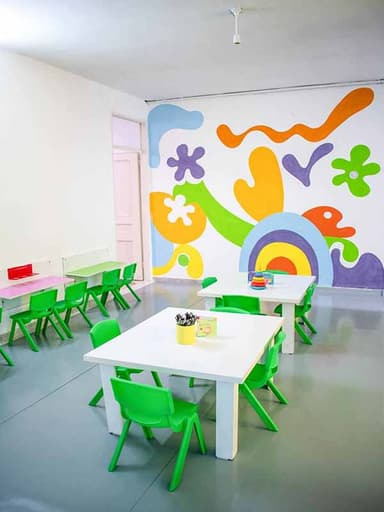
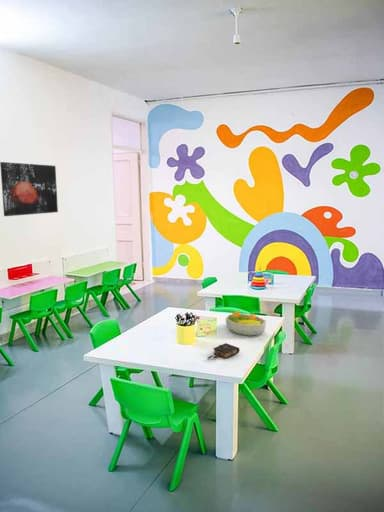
+ wall art (31, 189)
+ book (220, 352)
+ fruit bowl (245, 322)
